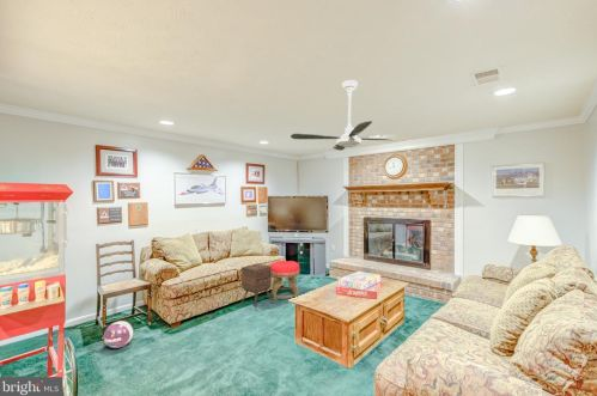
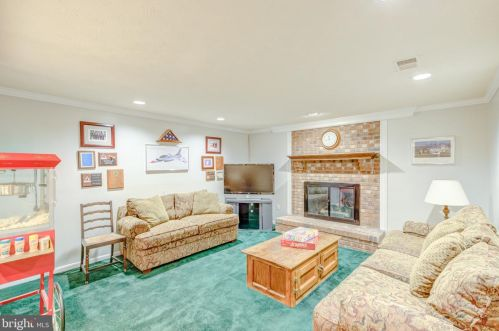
- ball (118, 334)
- ceiling fan (348, 112)
- stool (285, 276)
- side table (256, 285)
